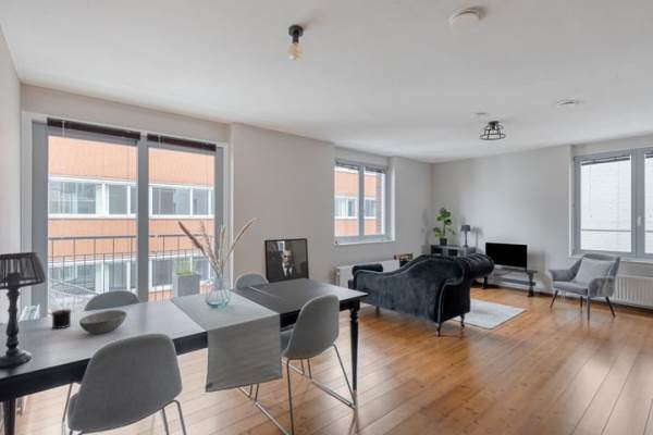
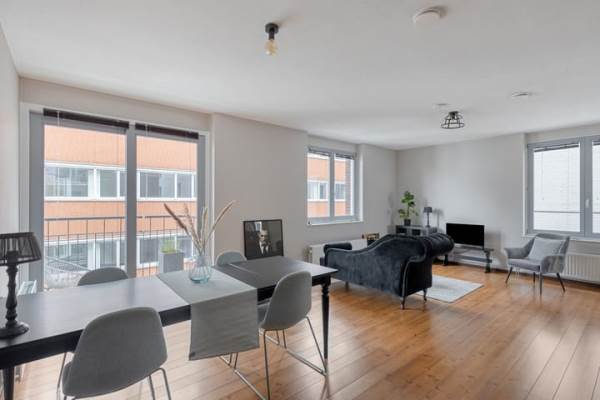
- bowl (103, 323)
- candle (61, 315)
